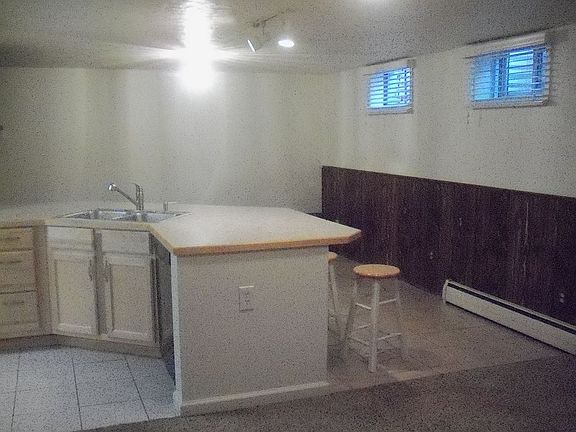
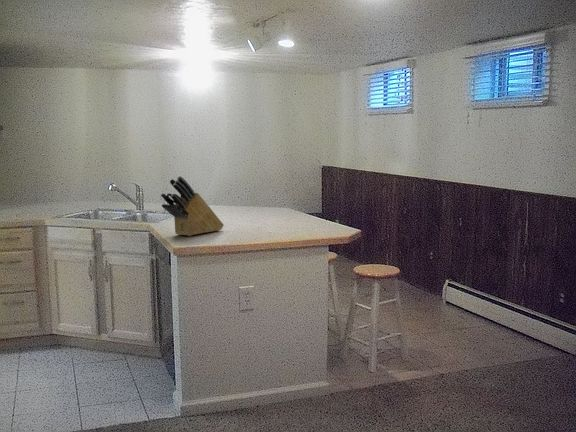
+ knife block (192, 204)
